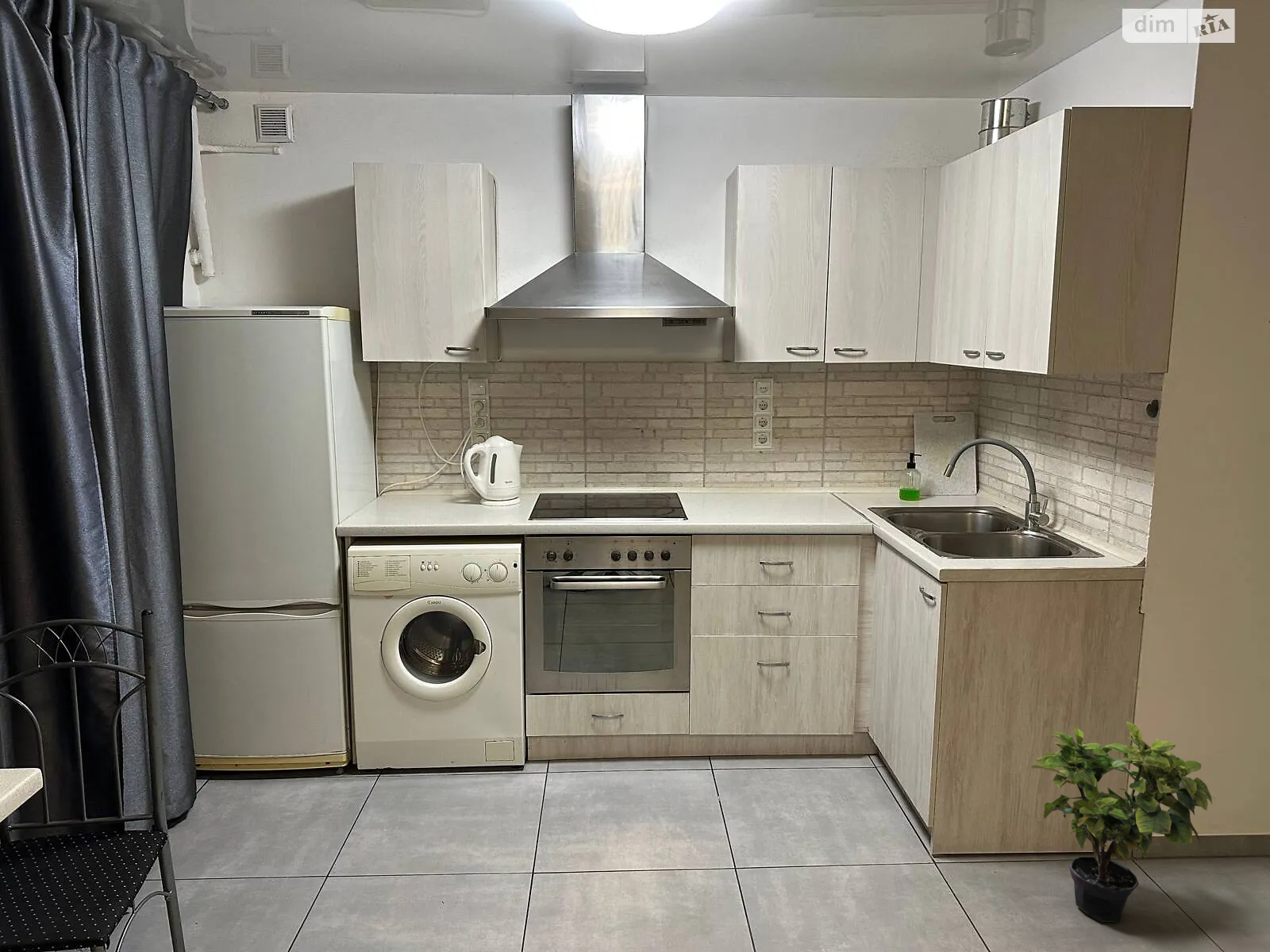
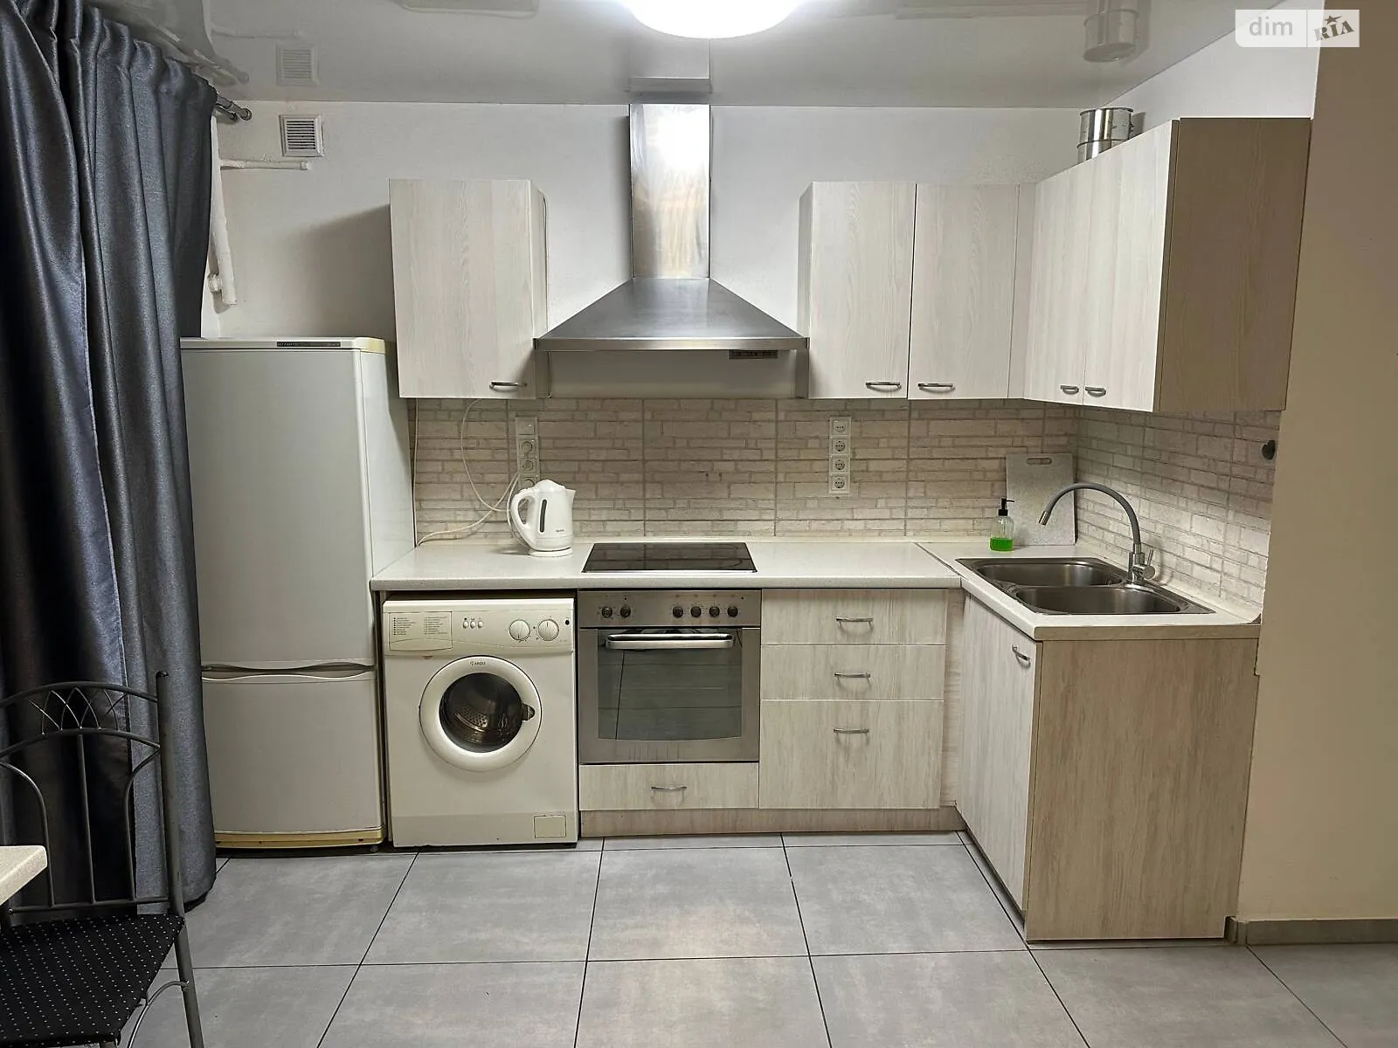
- potted plant (1118, 820)
